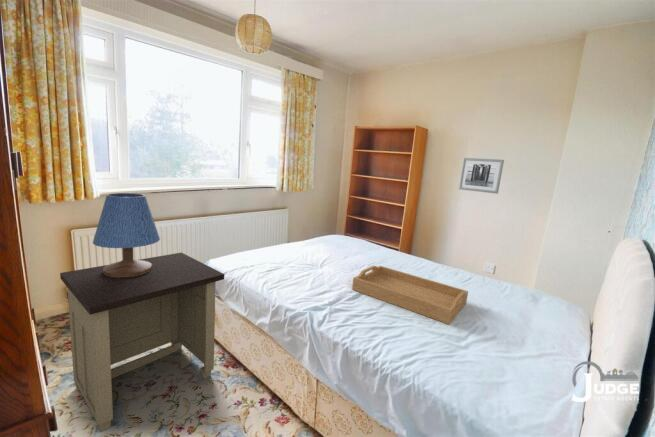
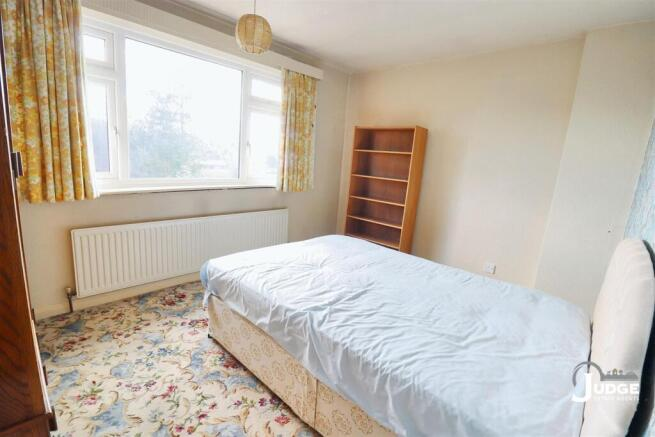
- wall art (480, 175)
- nightstand (147, 330)
- serving tray (409, 288)
- table lamp (127, 233)
